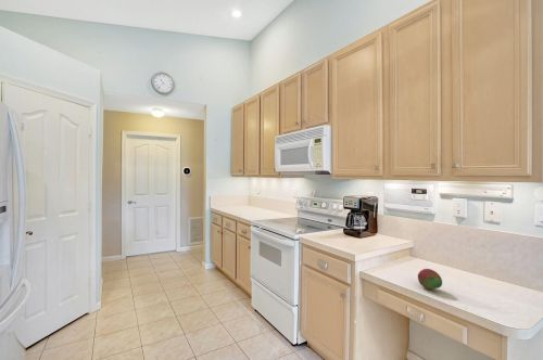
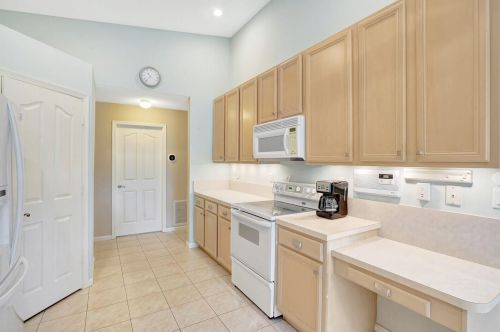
- fruit (429, 279)
